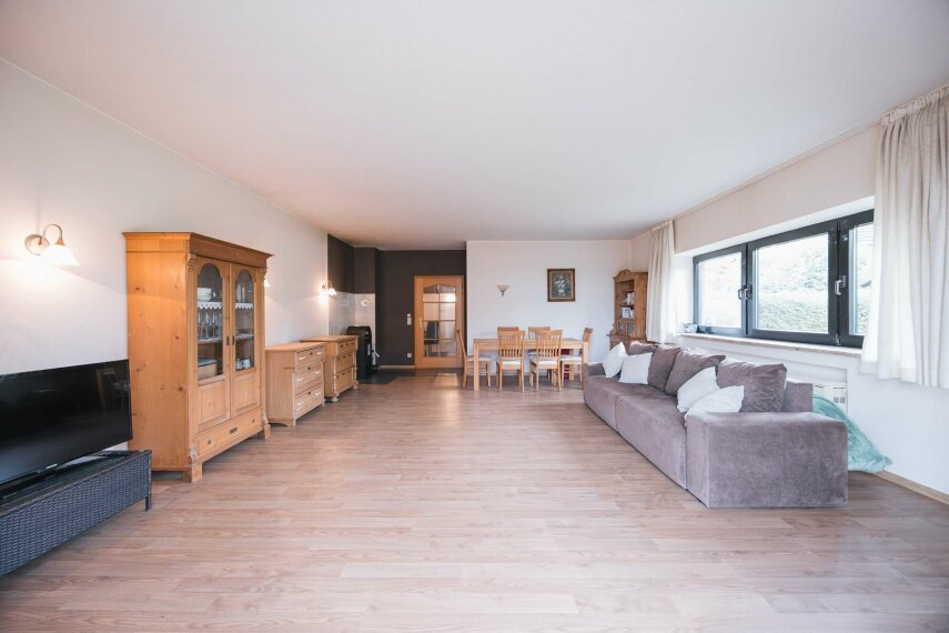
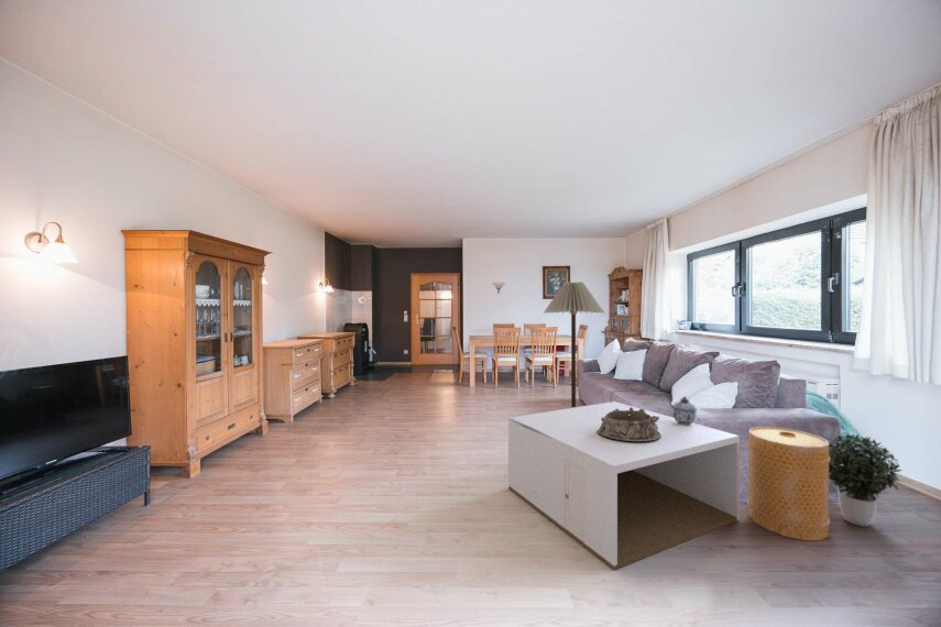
+ floor lamp (573, 356)
+ basket (786, 479)
+ coffee table (613, 464)
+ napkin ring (630, 424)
+ potted plant (857, 479)
+ lidded jar (685, 409)
